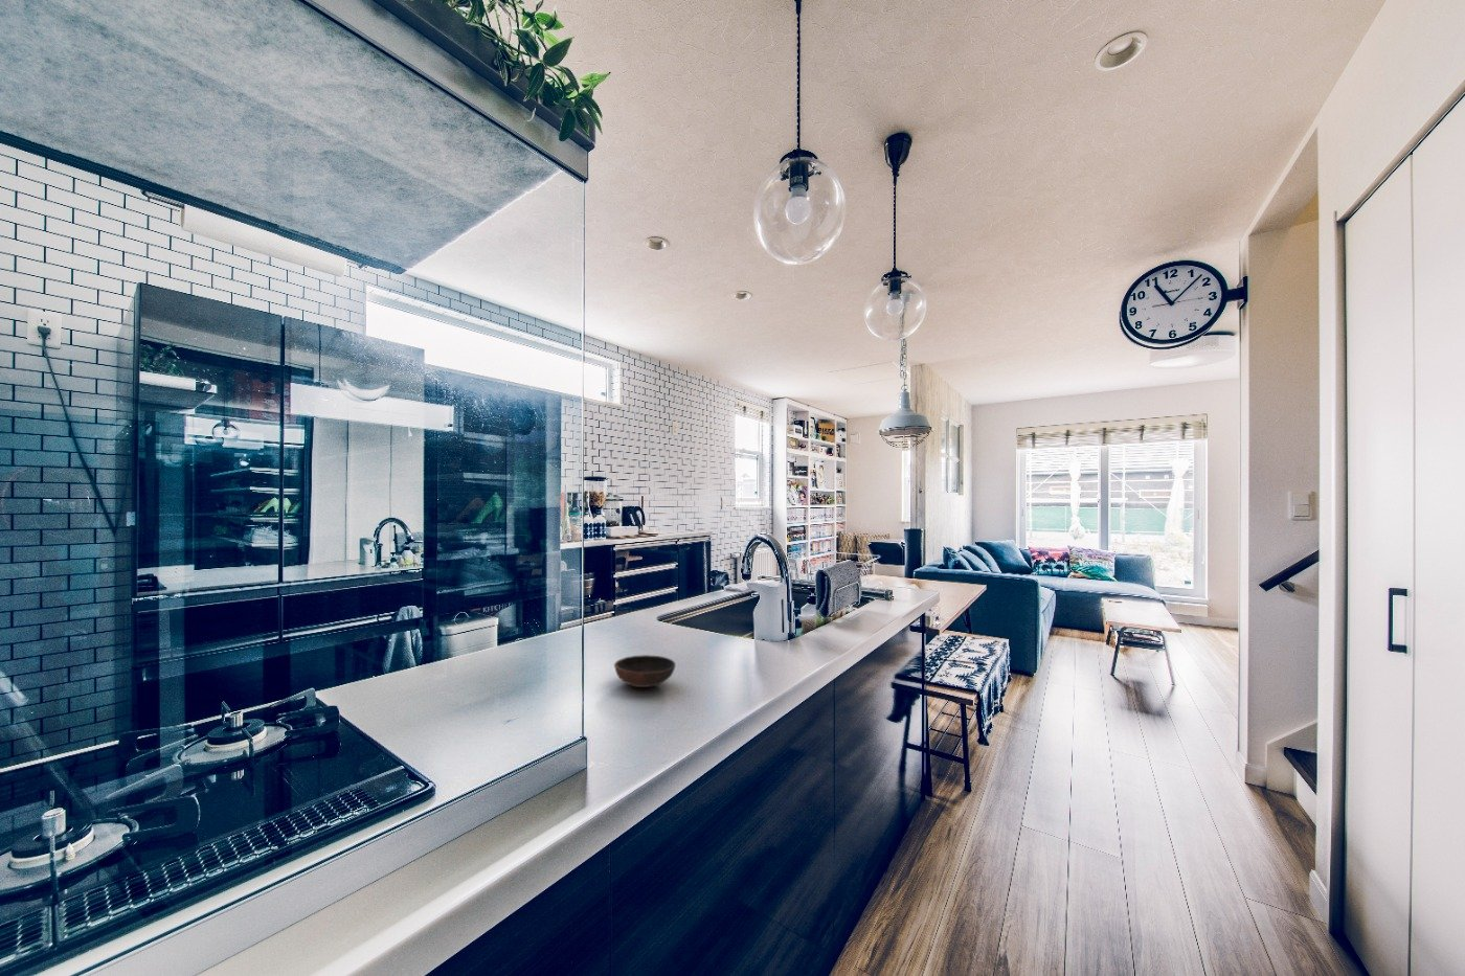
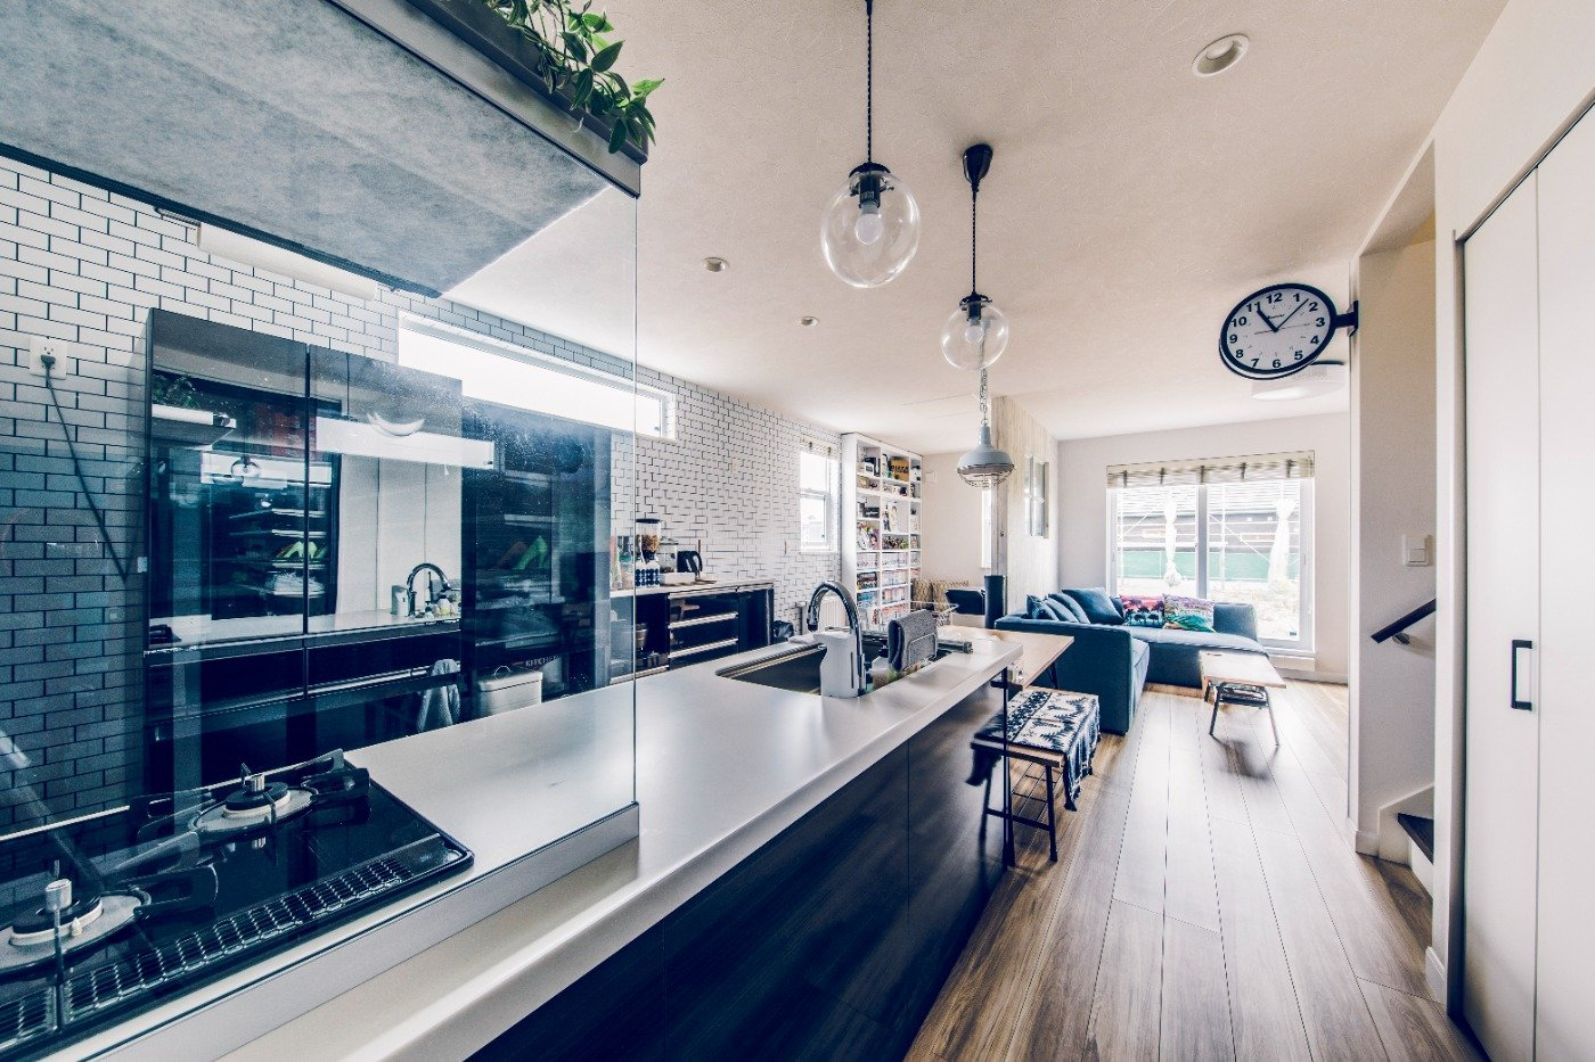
- bowl (645, 673)
